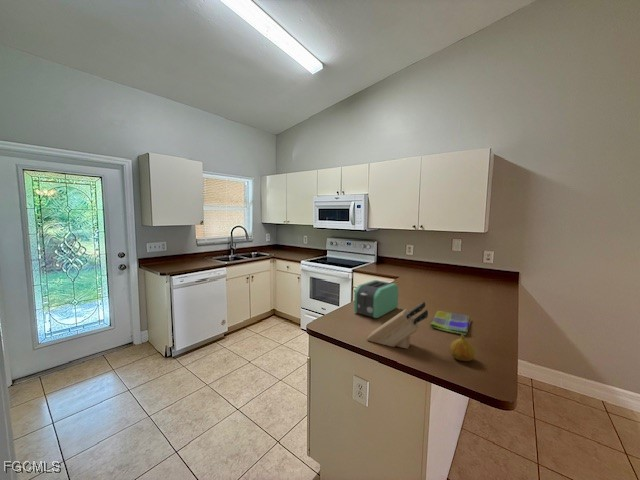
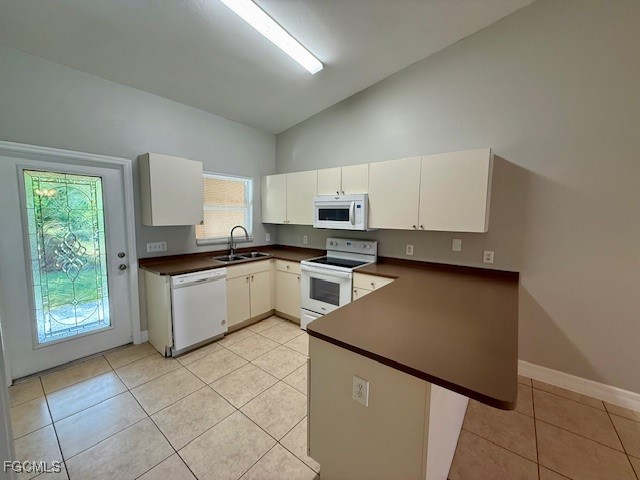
- toaster (376, 297)
- knife block (397, 321)
- fruit (462, 346)
- dish towel (450, 321)
